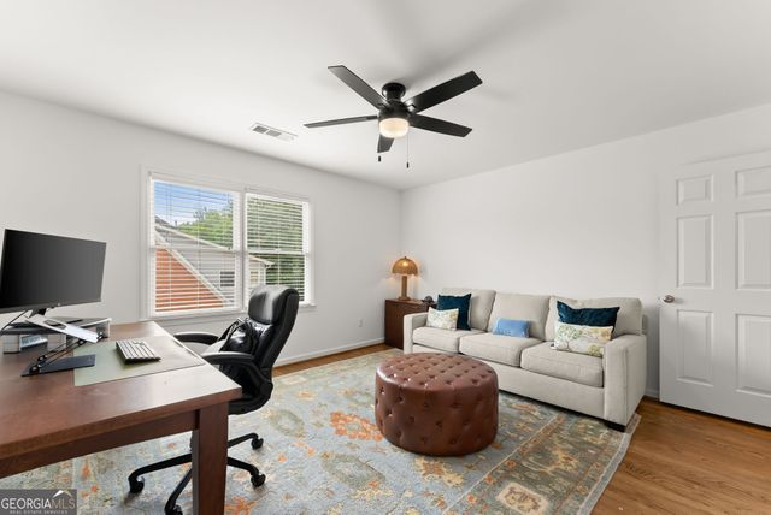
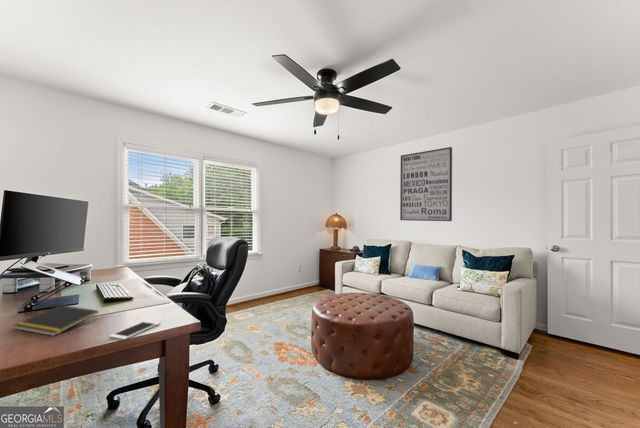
+ wall art (424, 186)
+ cell phone (136, 329)
+ notepad (57, 319)
